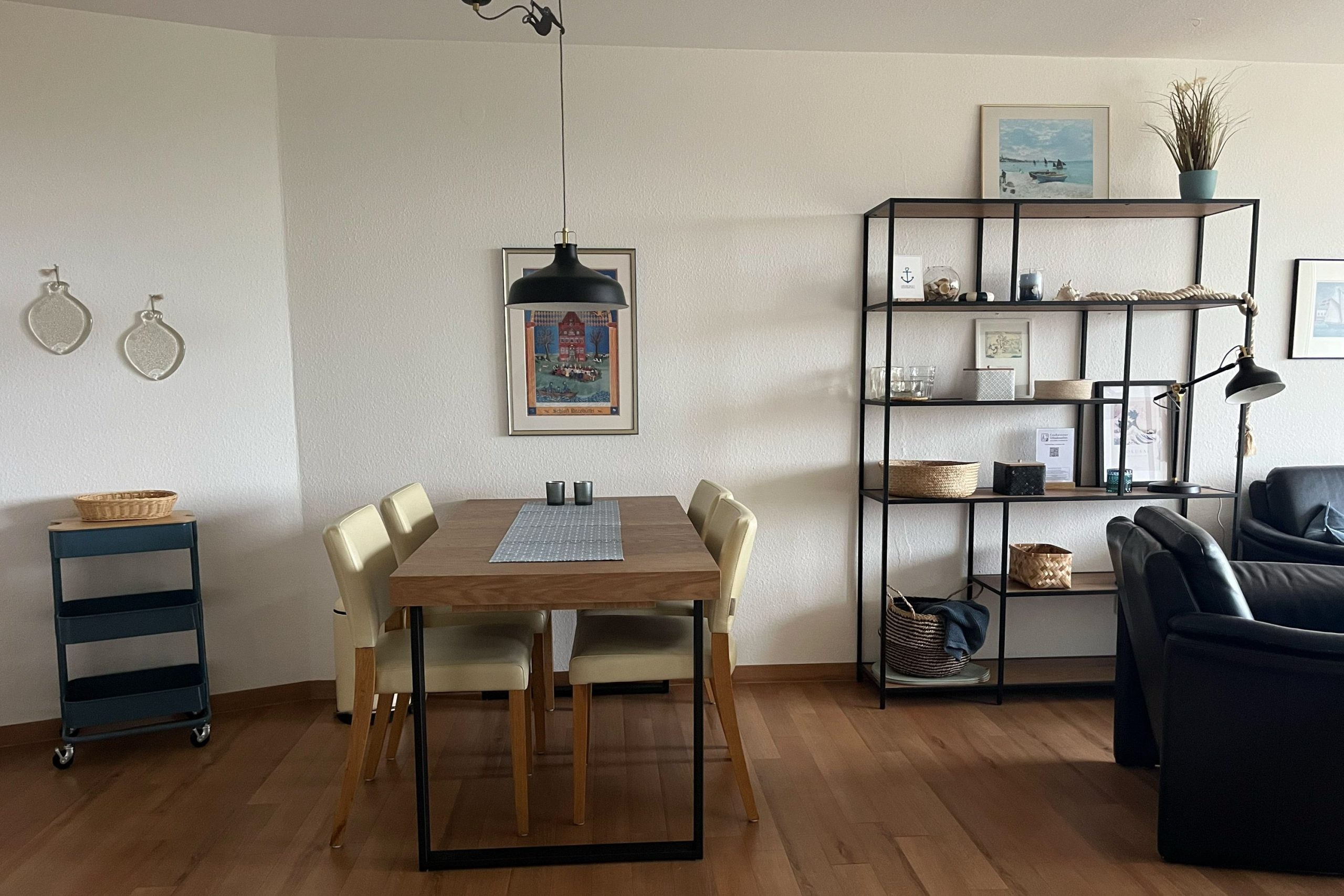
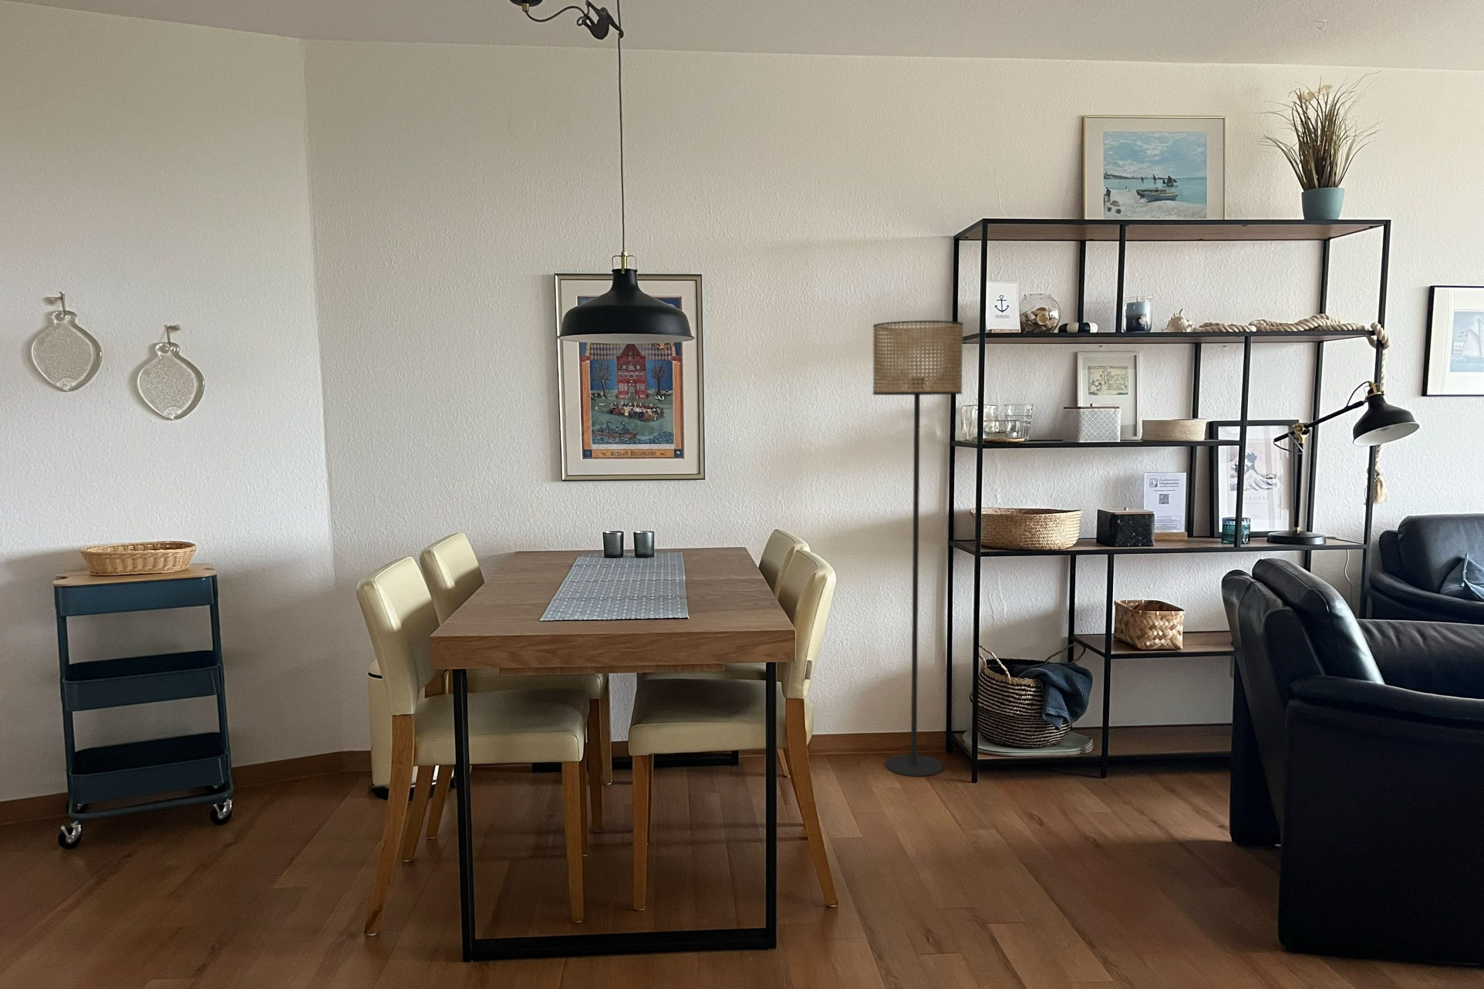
+ floor lamp (915, 550)
